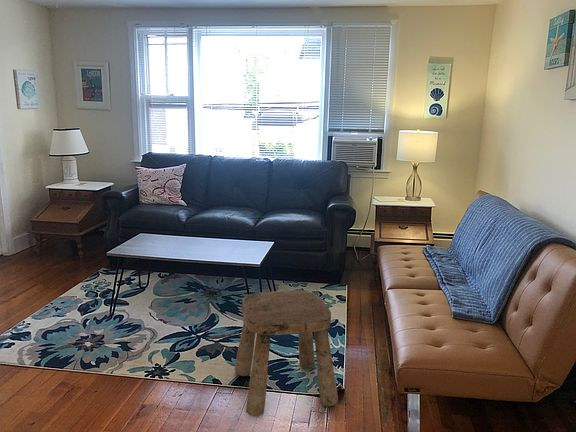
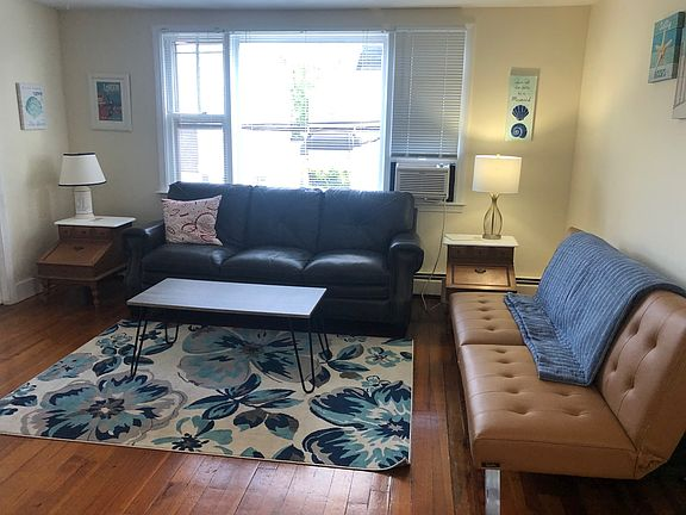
- stool (284, 334)
